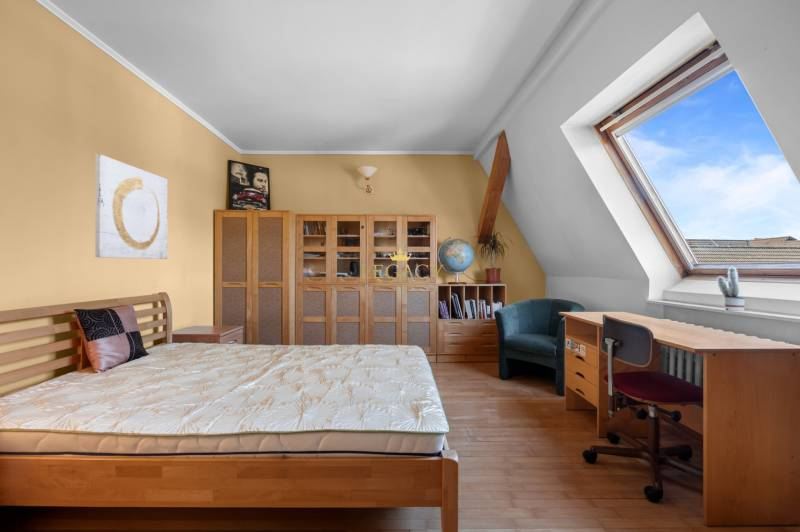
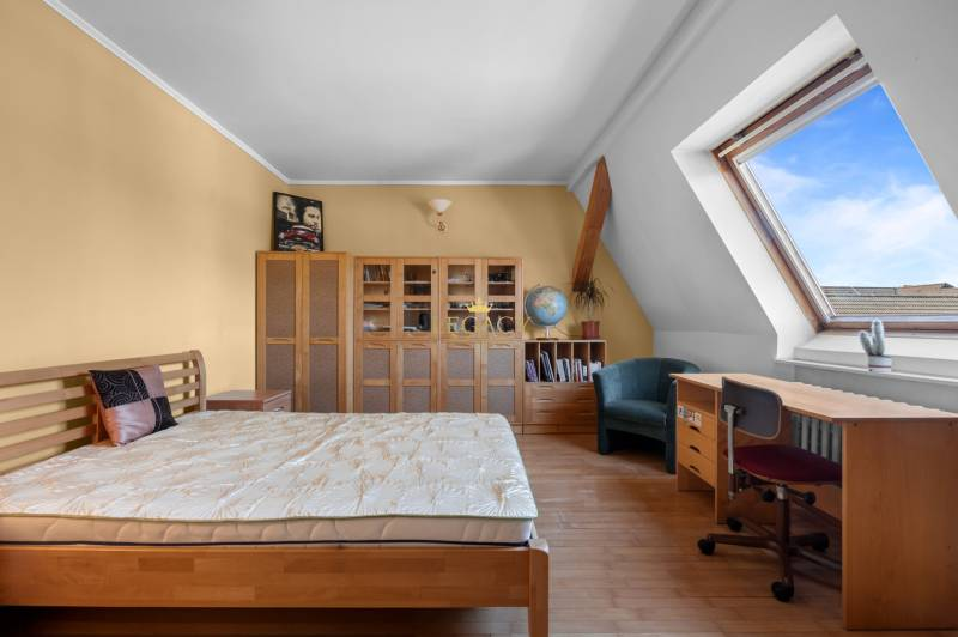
- wall art (135, 213)
